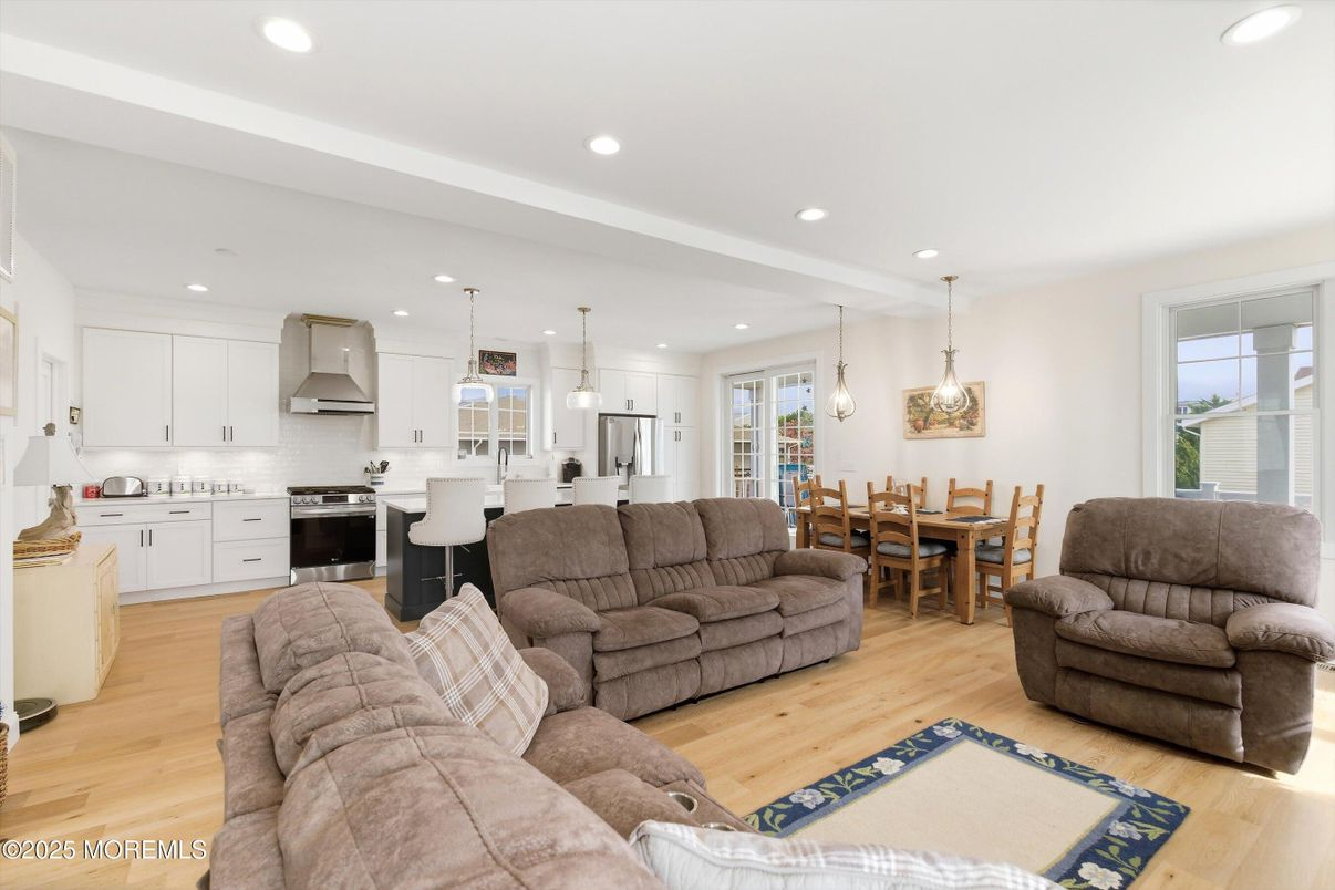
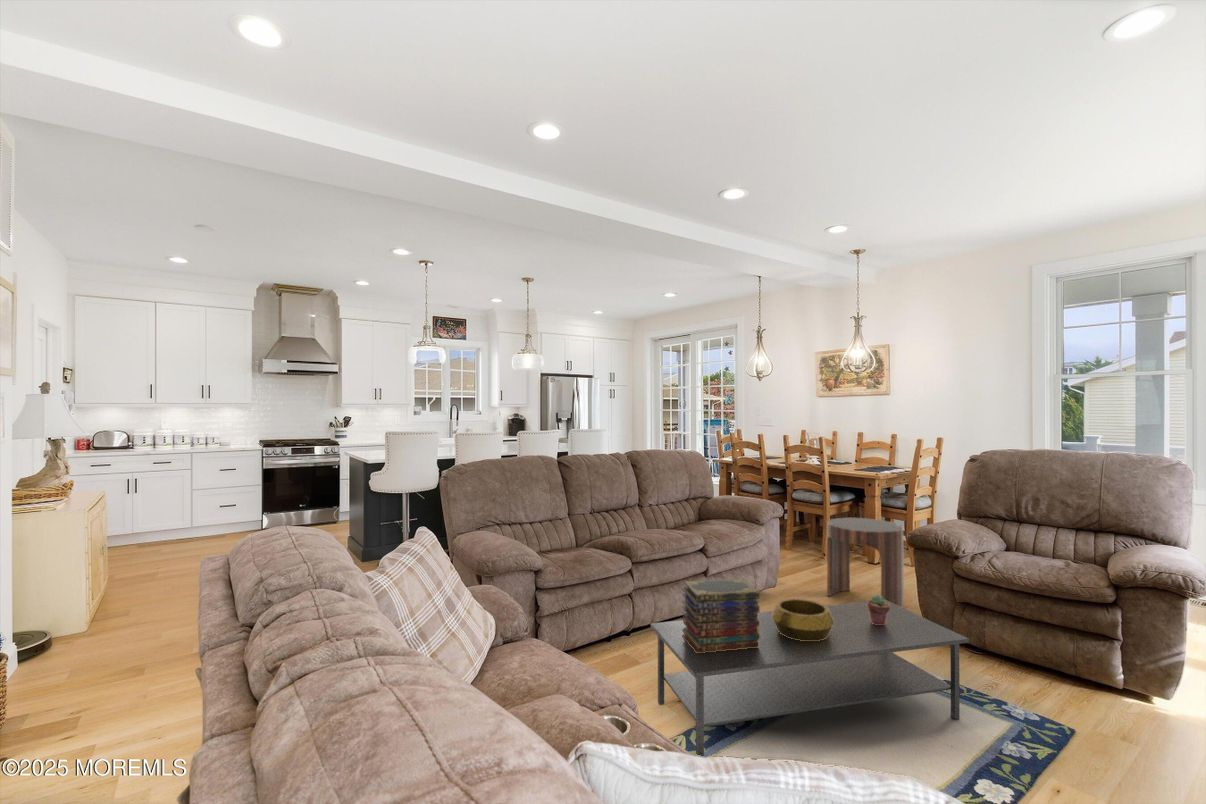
+ side table (849, 562)
+ decorative bowl (802, 618)
+ book stack (720, 613)
+ potted succulent (878, 608)
+ coffee table (804, 670)
